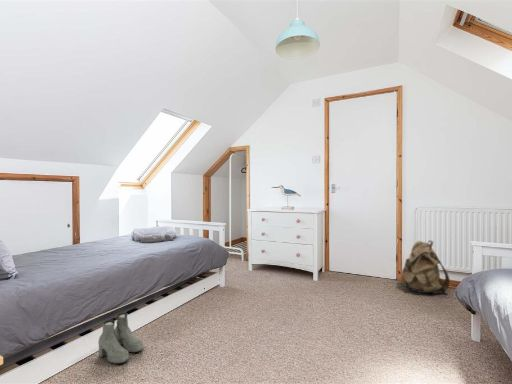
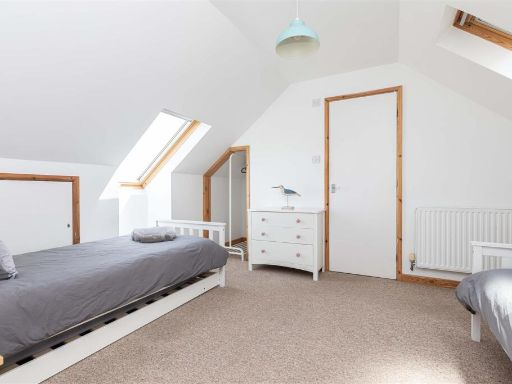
- backpack (424, 264)
- boots (120, 335)
